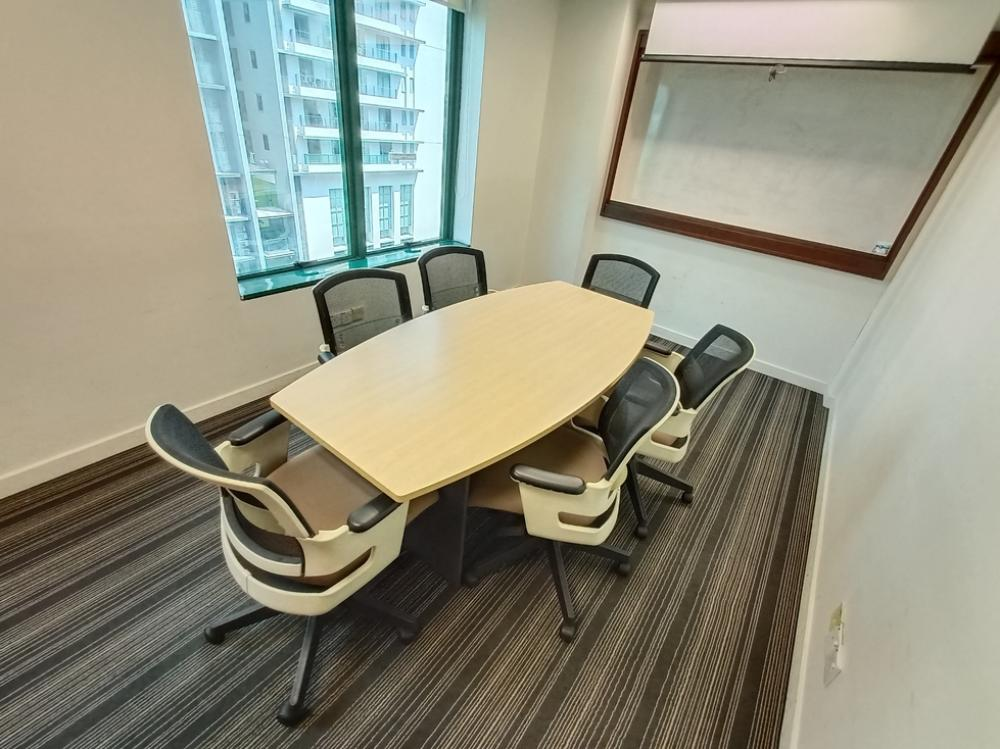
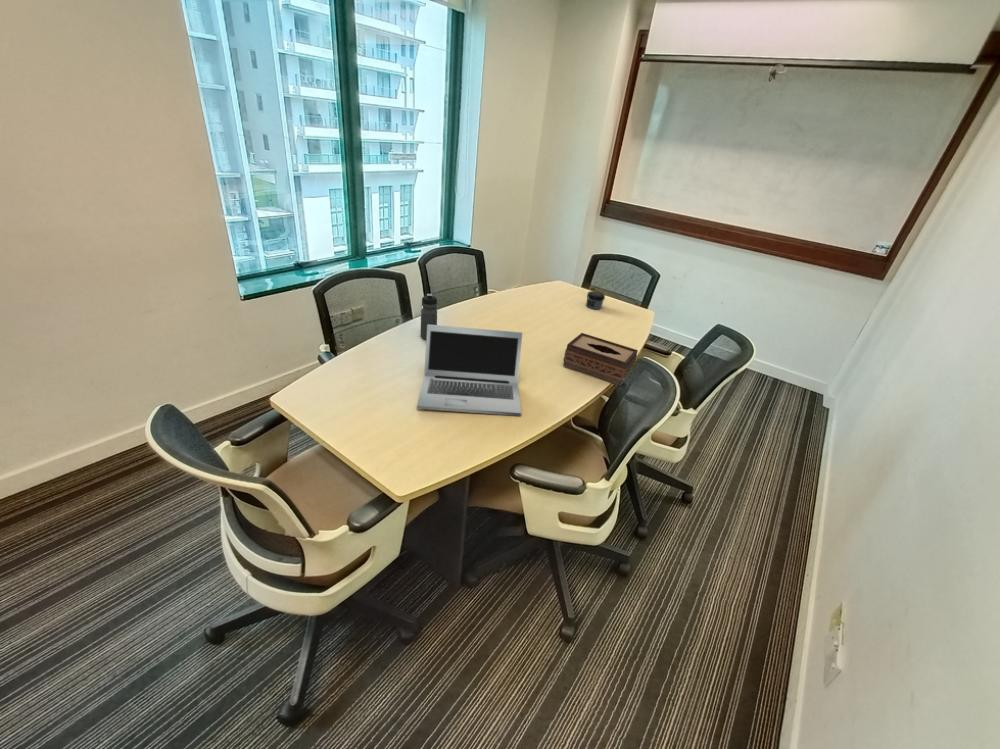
+ water bottle (429, 316)
+ jar (595, 300)
+ laptop (472, 368)
+ tissue box (600, 358)
